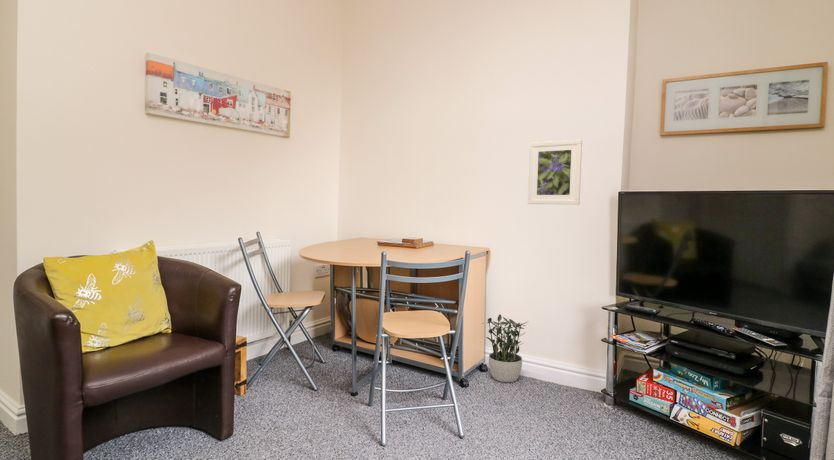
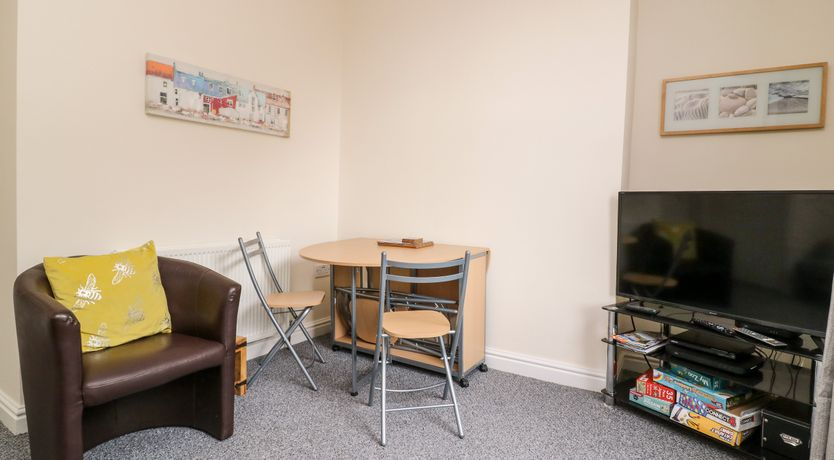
- potted plant (504, 345)
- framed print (554, 172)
